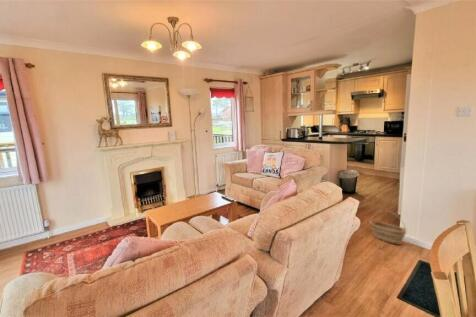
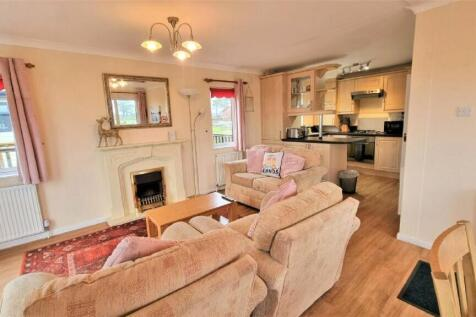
- basket (387, 225)
